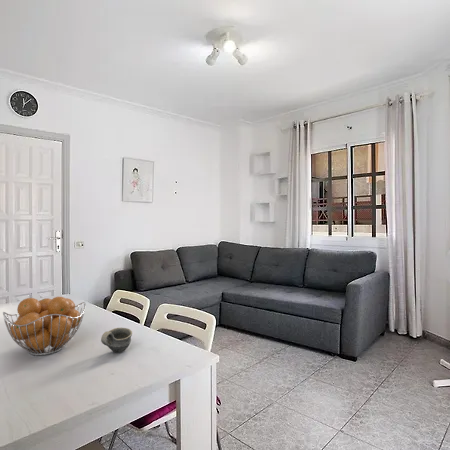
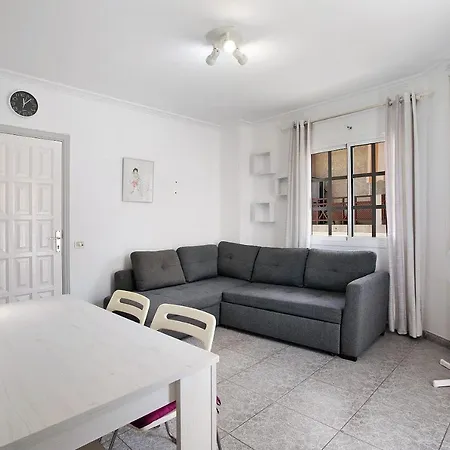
- cup (116, 340)
- fruit basket (46, 323)
